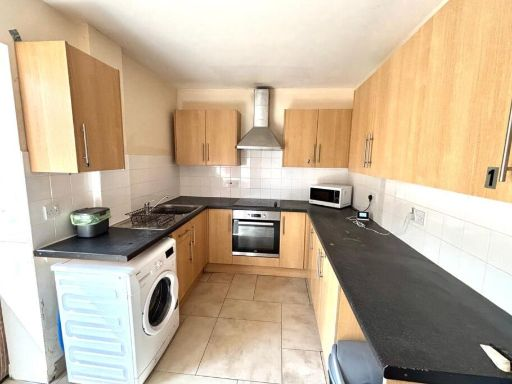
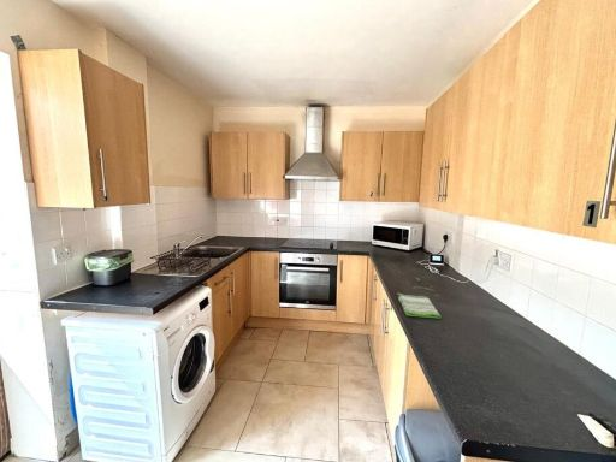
+ dish towel (417, 304)
